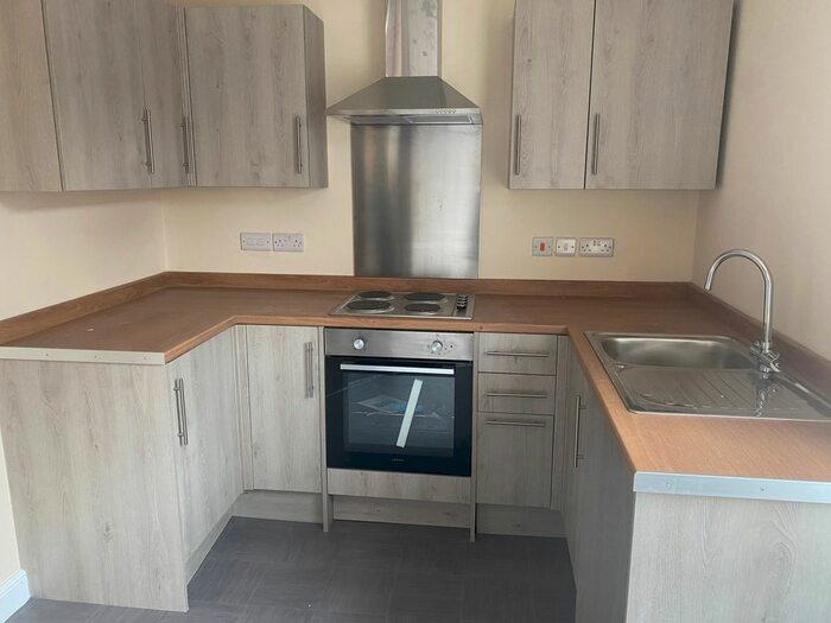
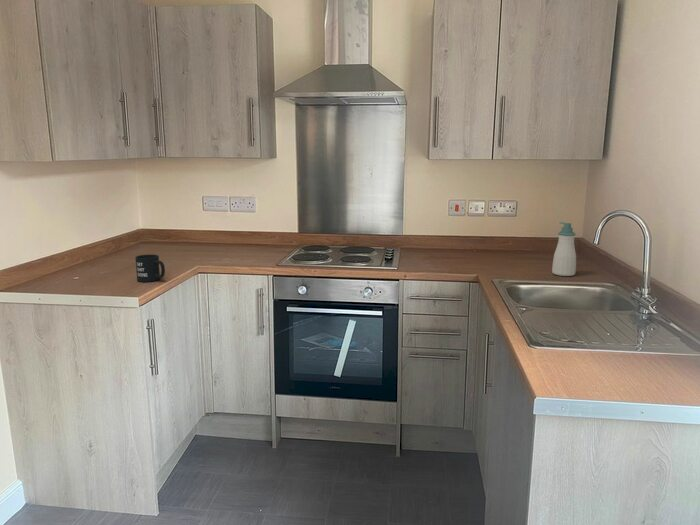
+ mug (151, 268)
+ soap bottle (565, 248)
